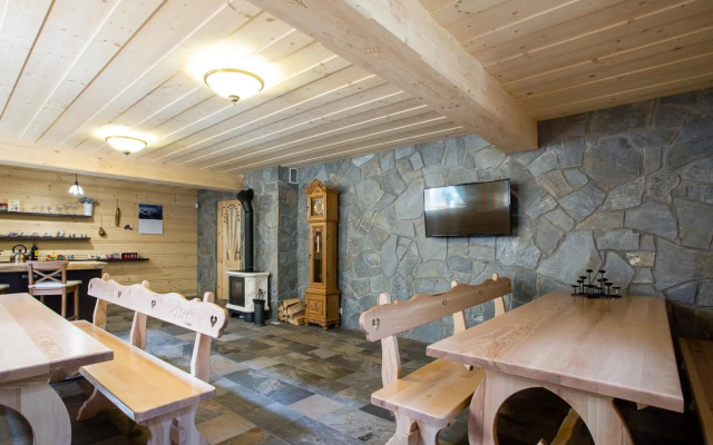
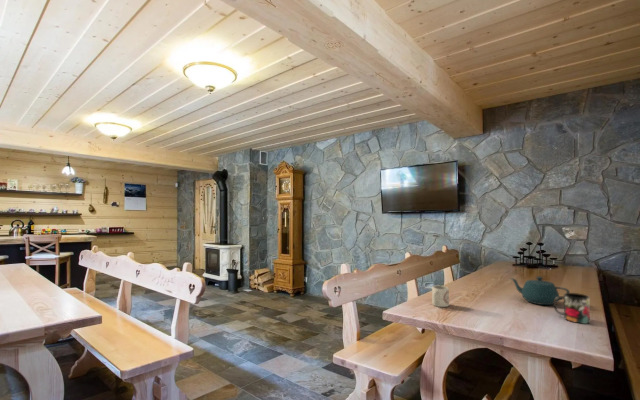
+ cup (439, 296)
+ teapot (538, 289)
+ mug (571, 306)
